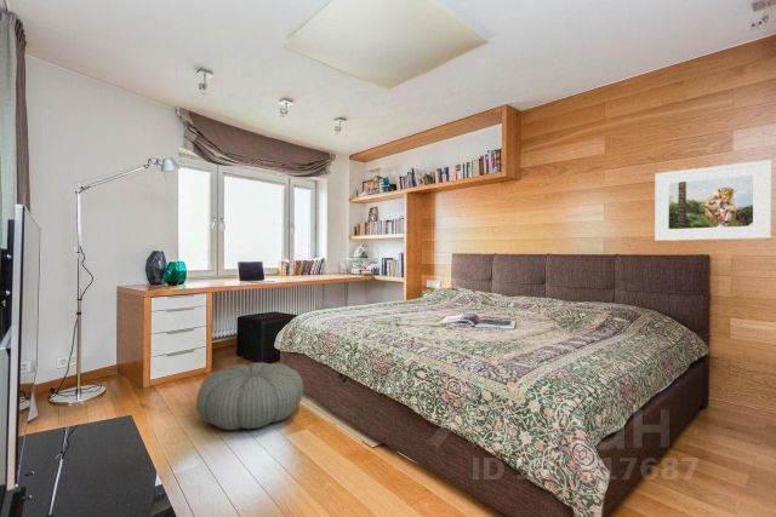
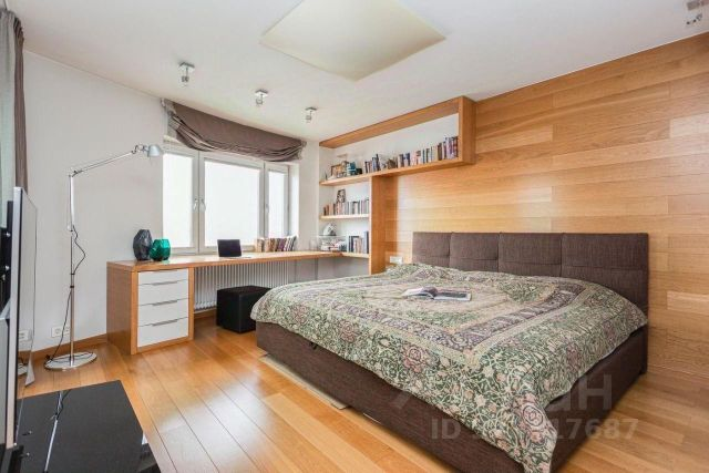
- pouf (251, 392)
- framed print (708, 203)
